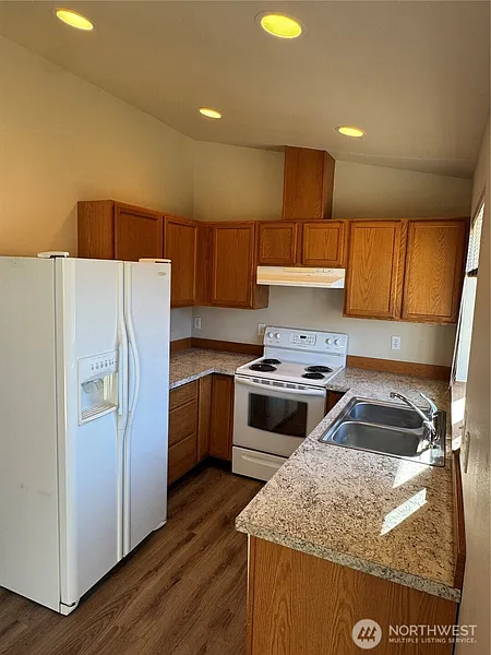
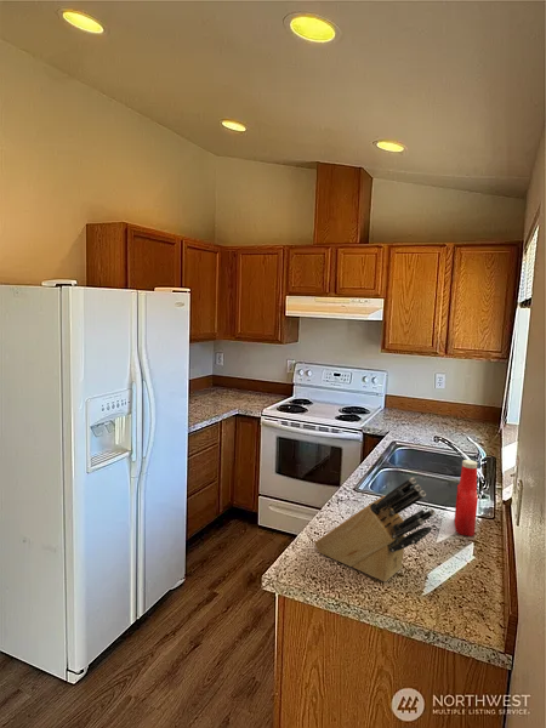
+ knife block (372, 518)
+ soap bottle (466, 494)
